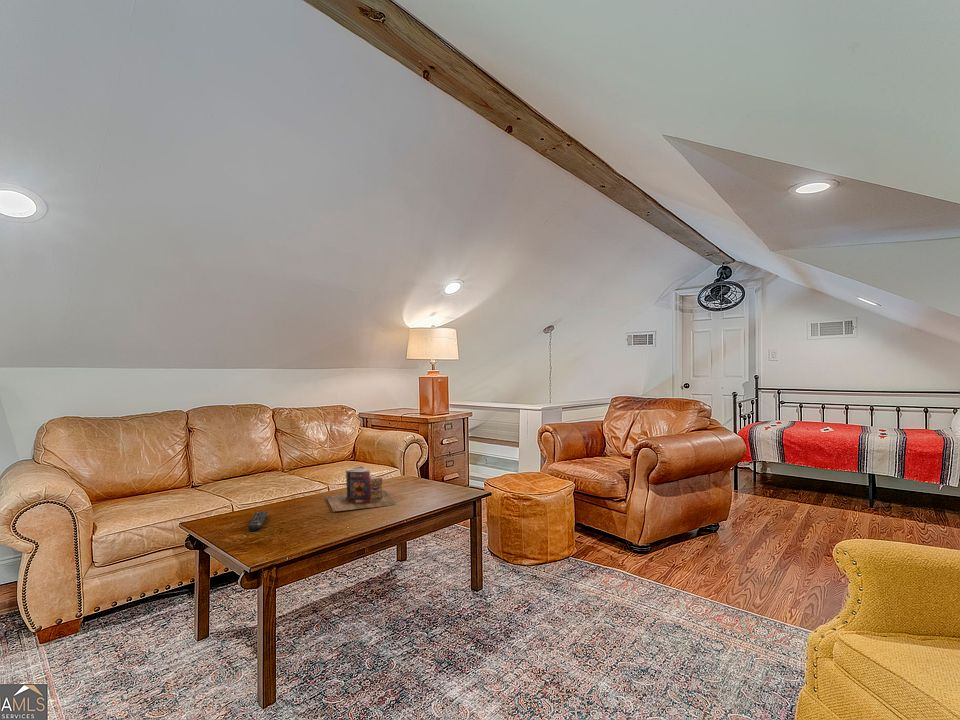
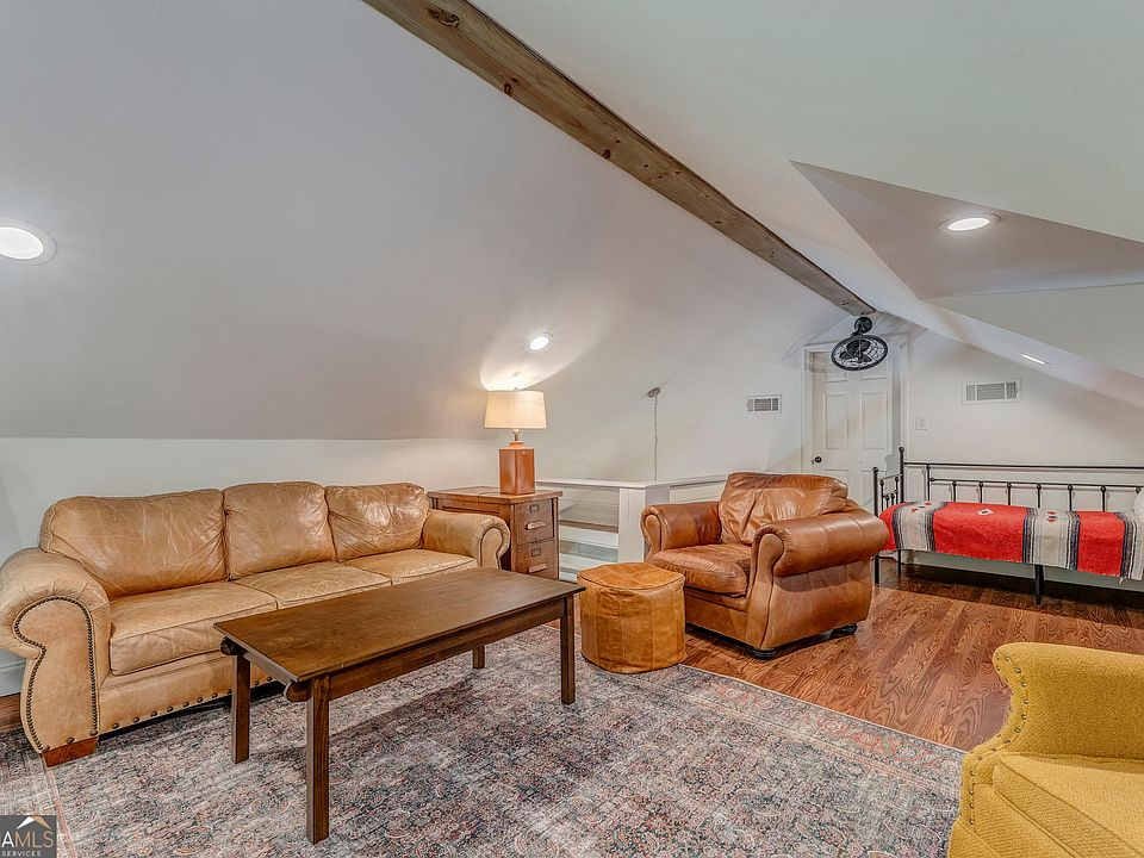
- remote control (258, 520)
- books (360, 485)
